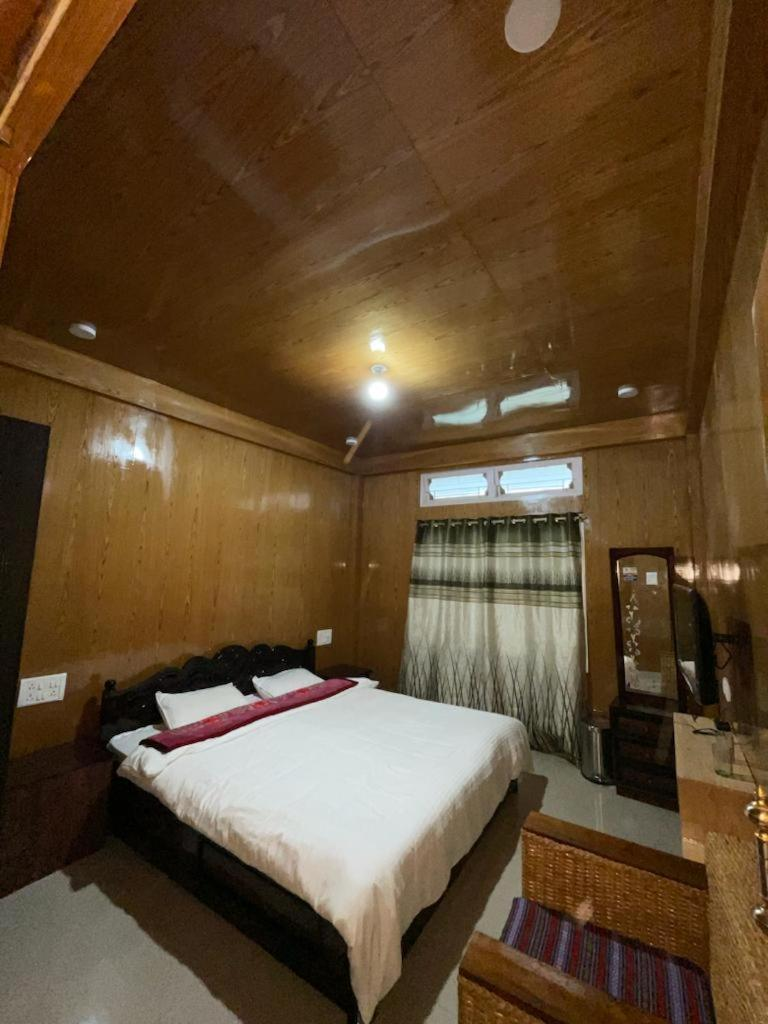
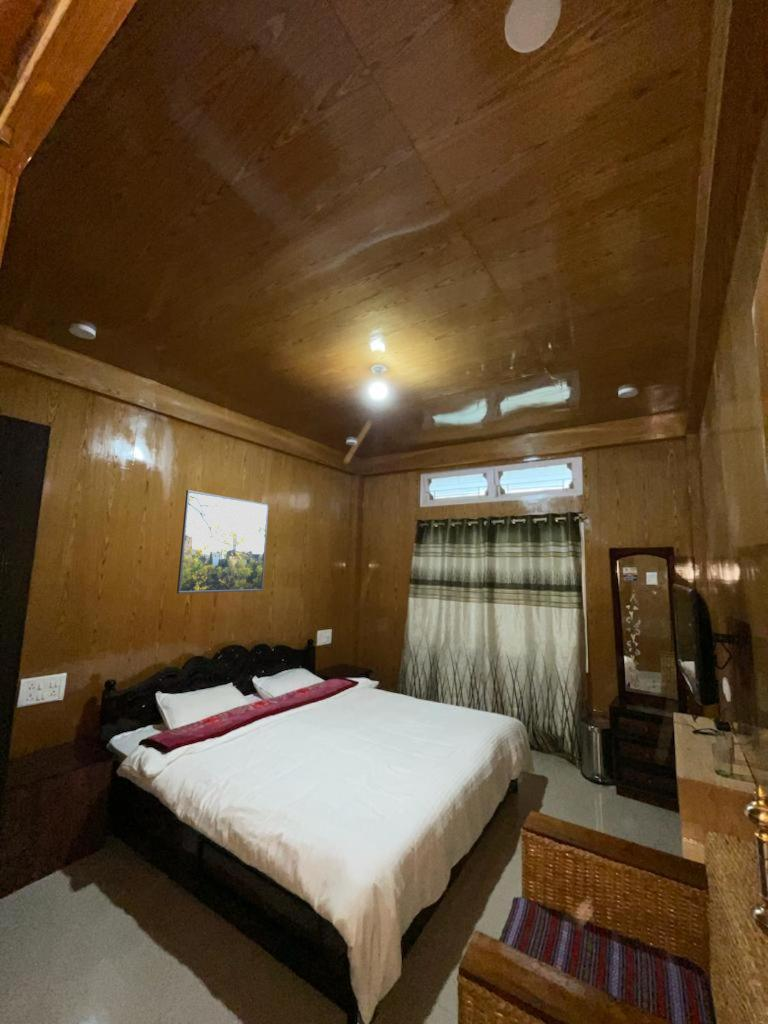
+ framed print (227, 544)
